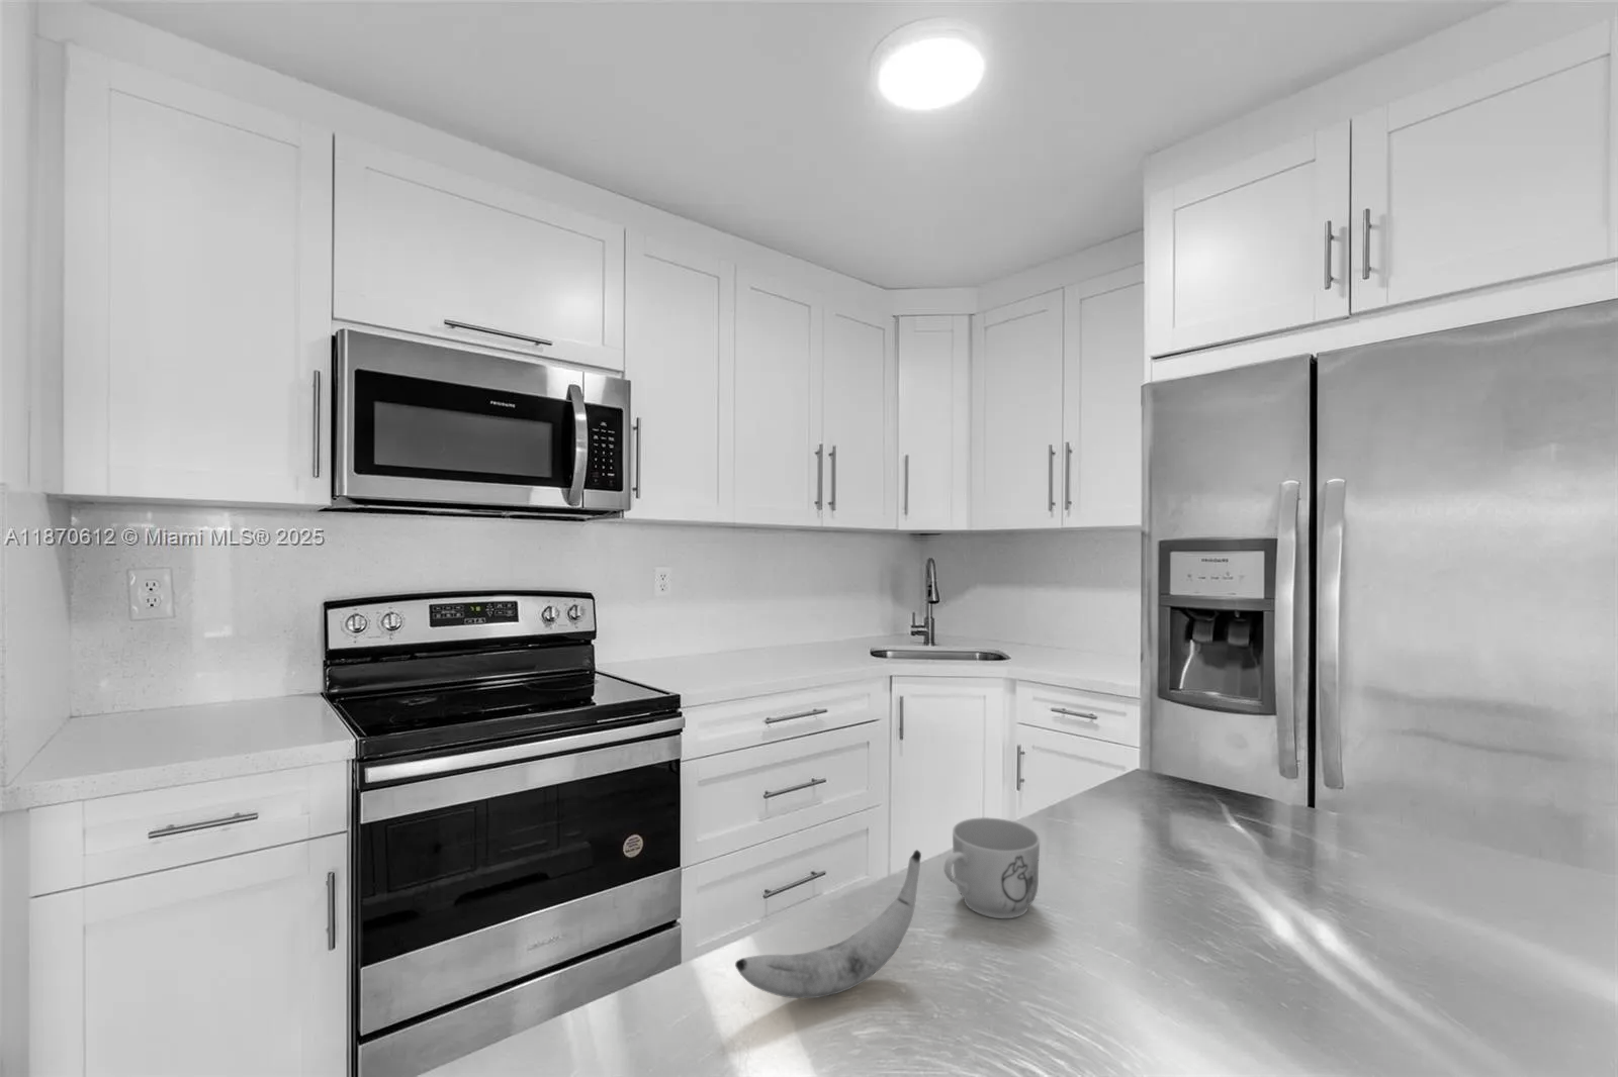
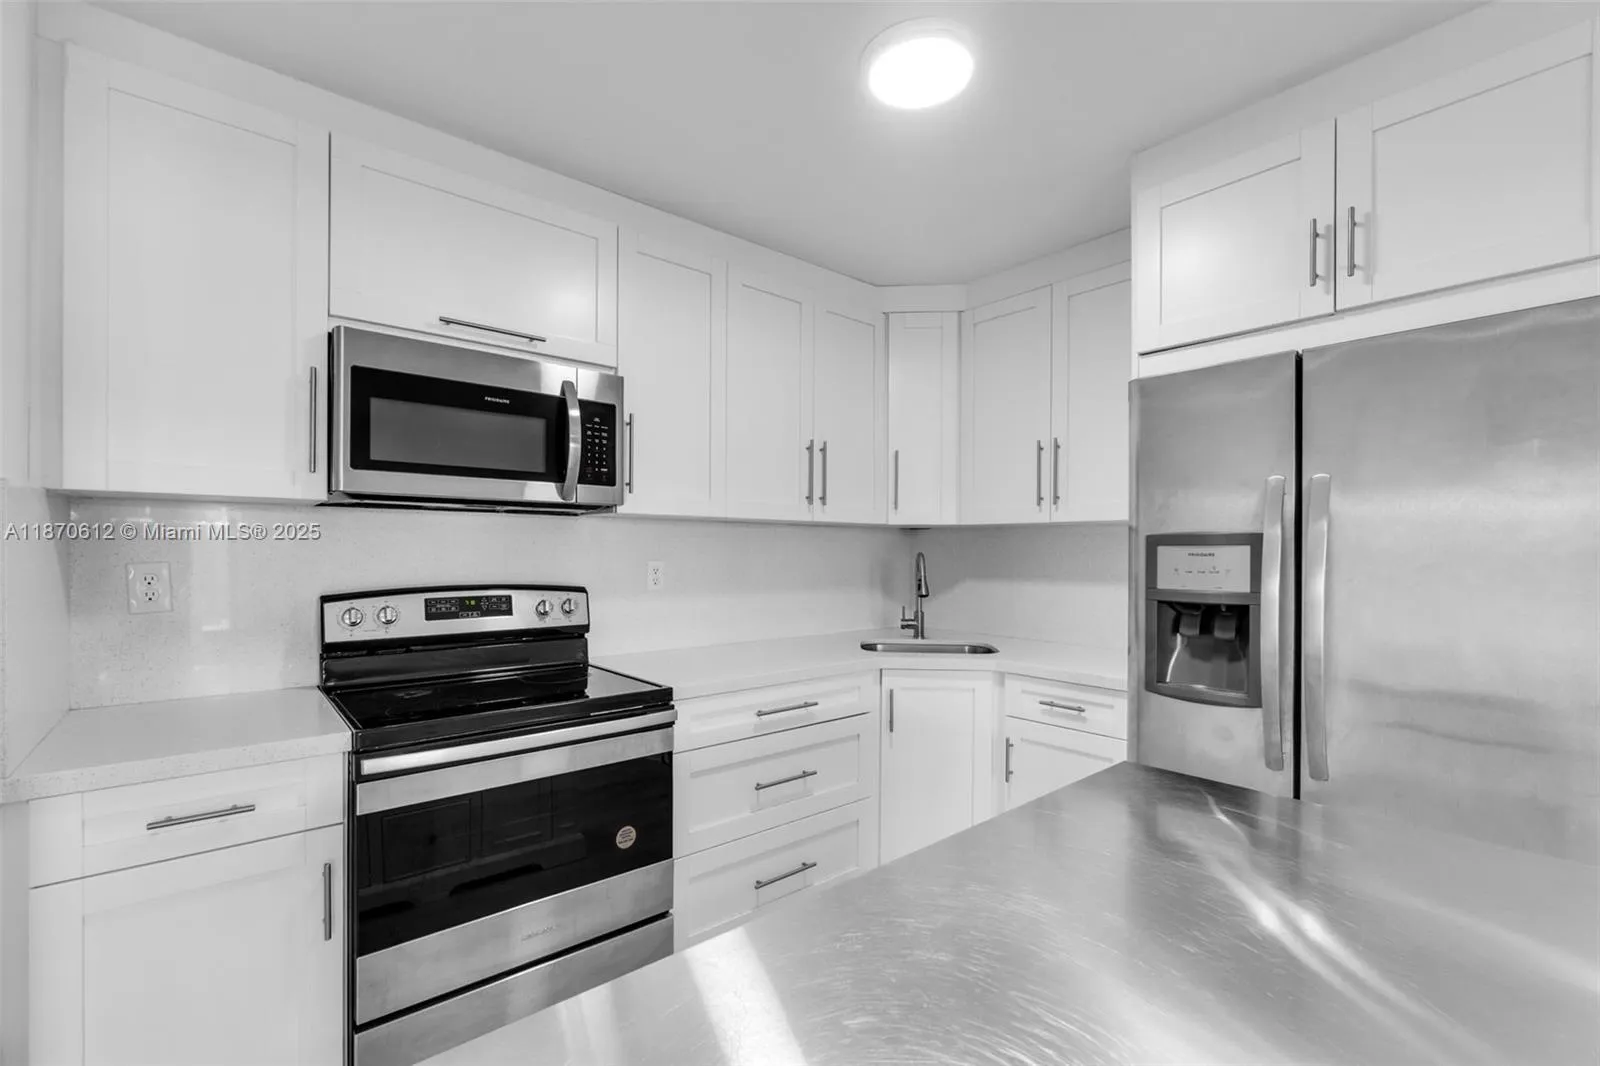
- mug (986, 871)
- banana (838, 942)
